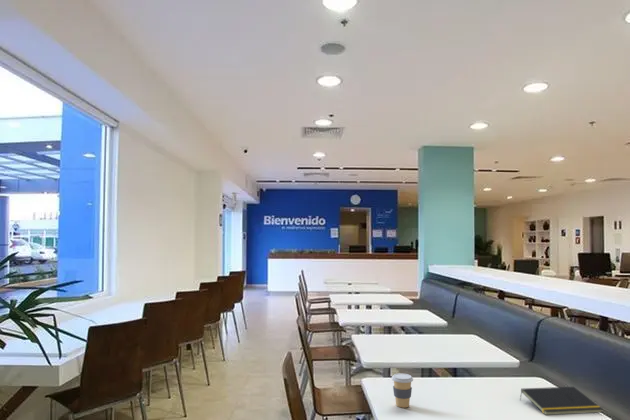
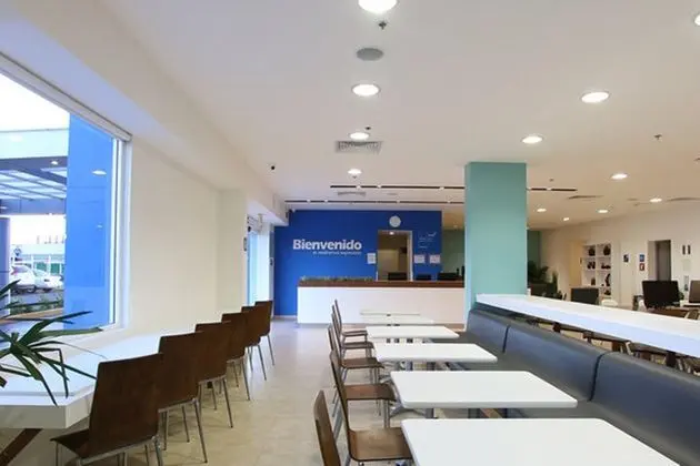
- coffee cup (402, 390)
- notepad (560, 400)
